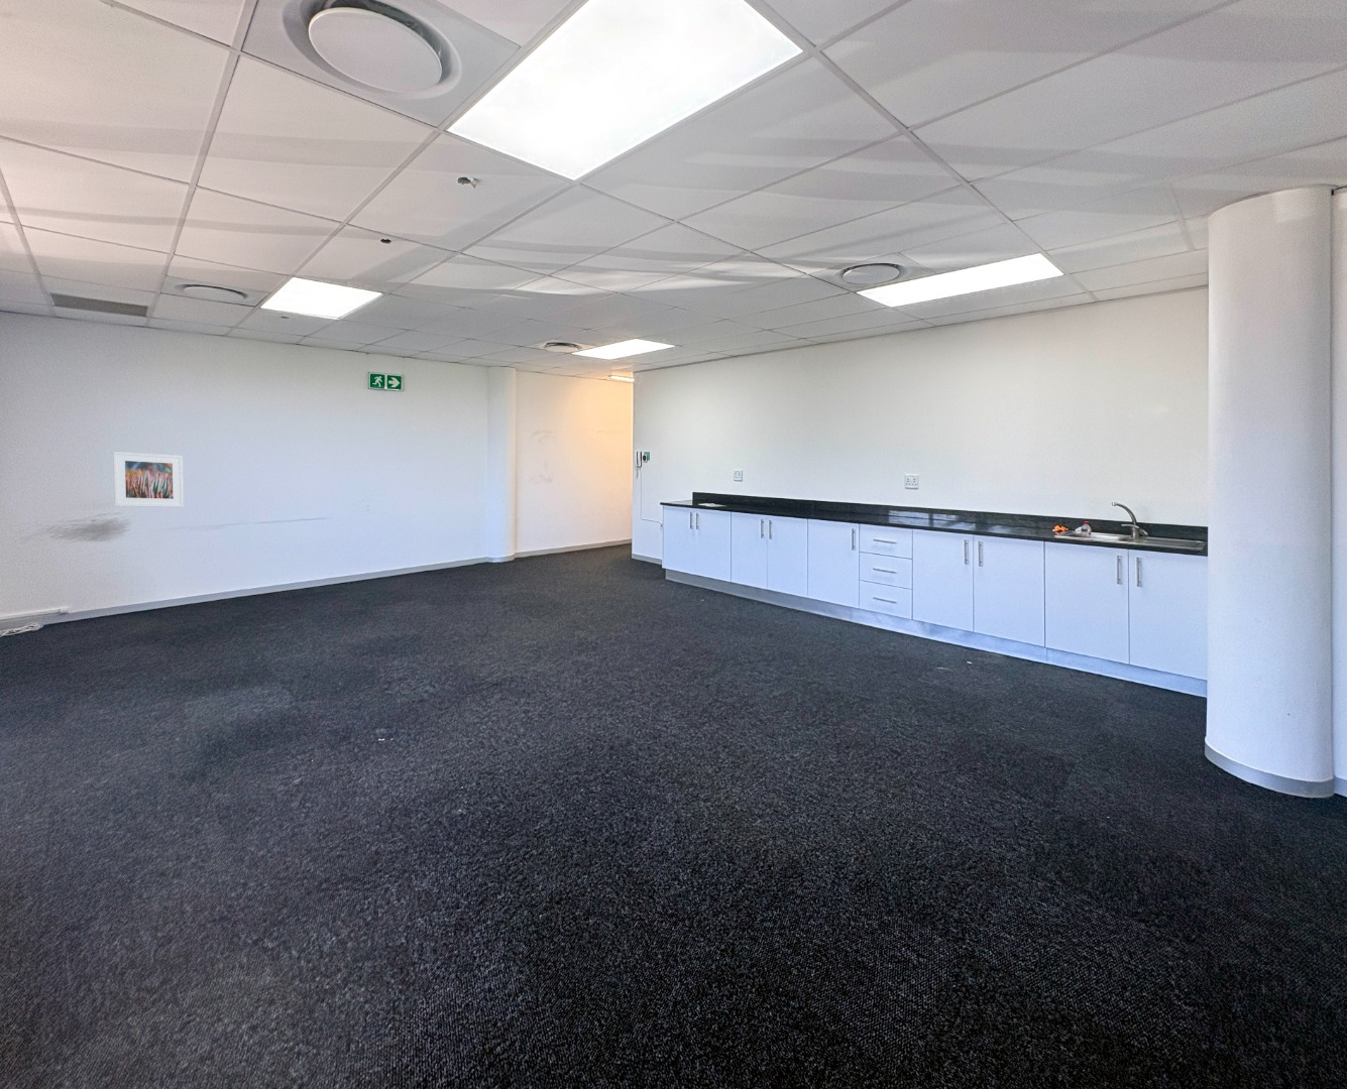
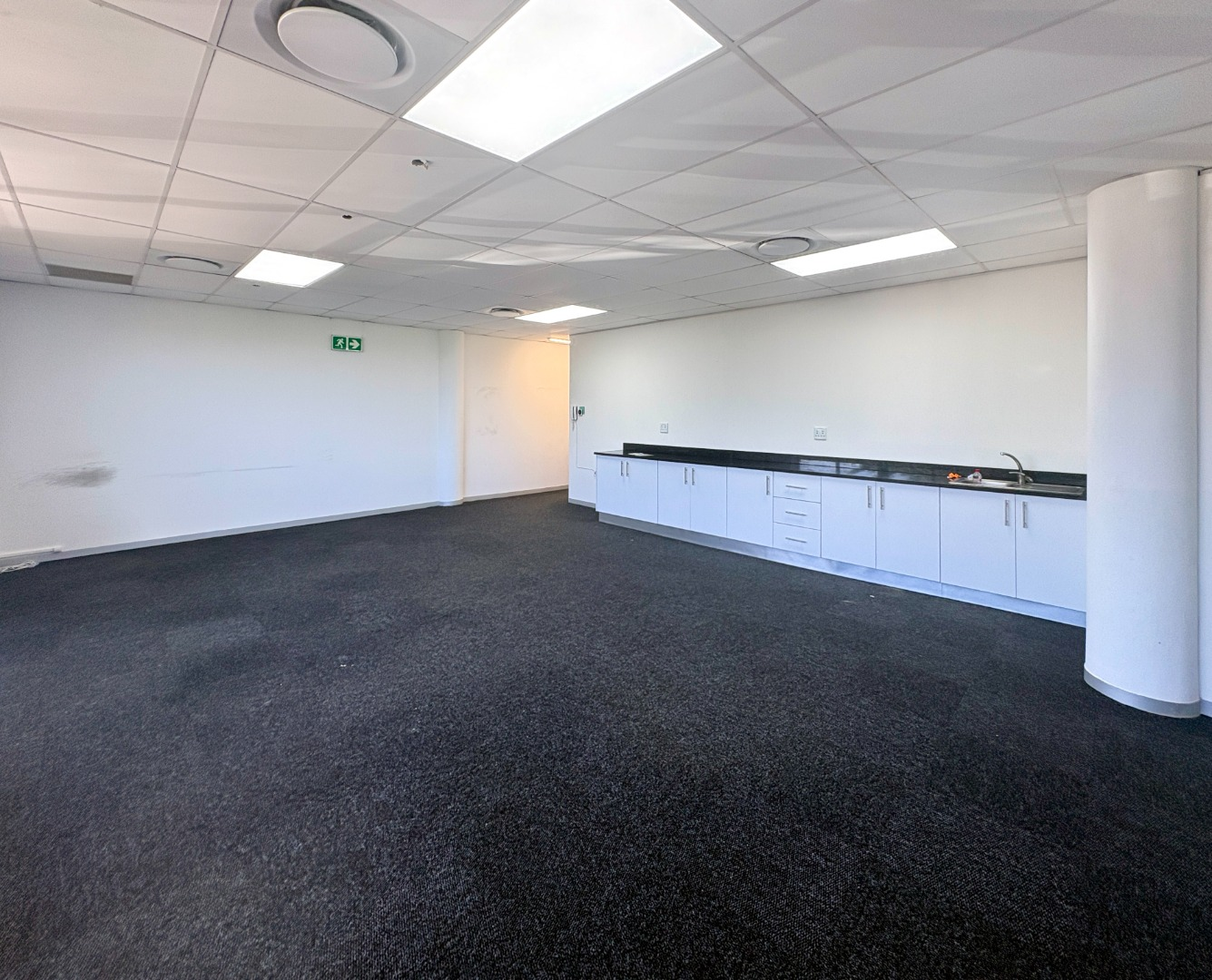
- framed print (149, 480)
